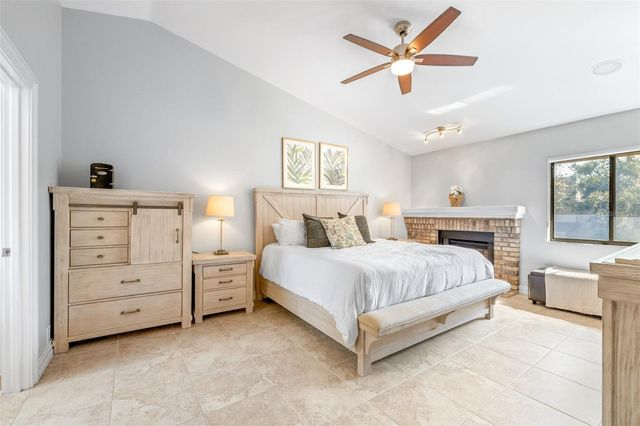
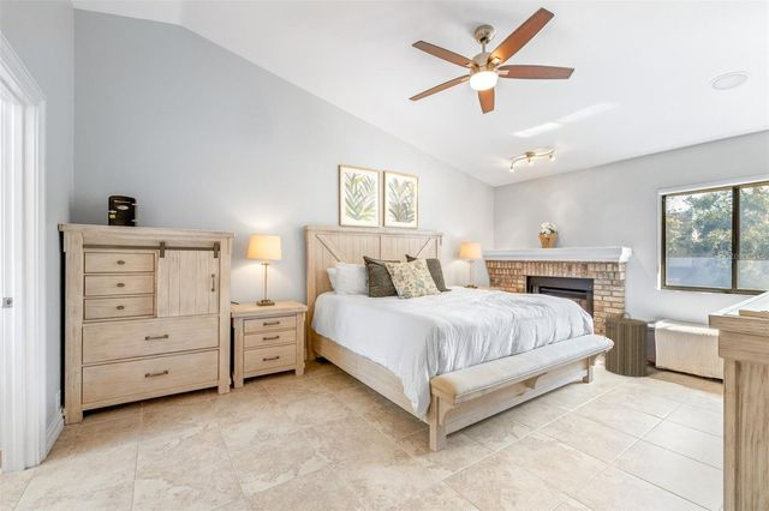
+ laundry hamper (625, 341)
